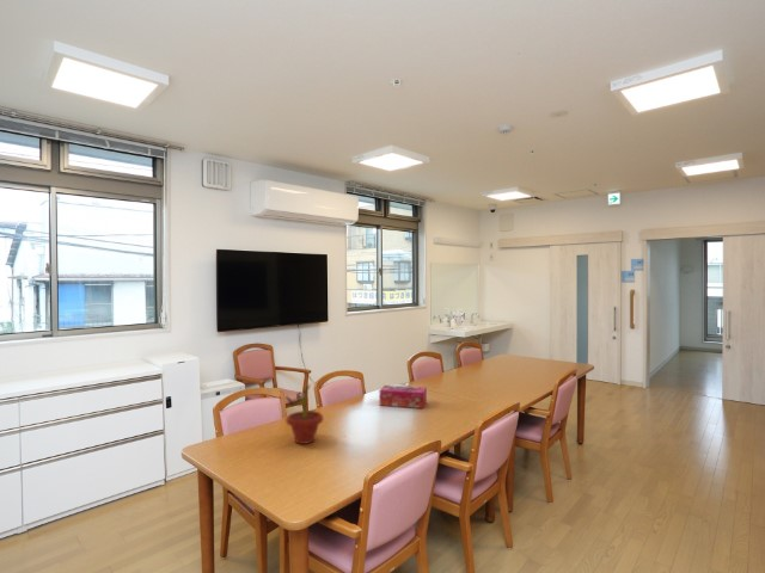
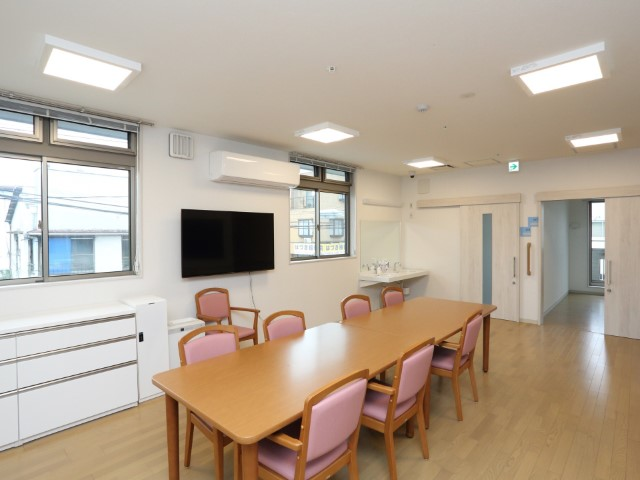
- potted plant (304, 412)
- tissue box (403, 395)
